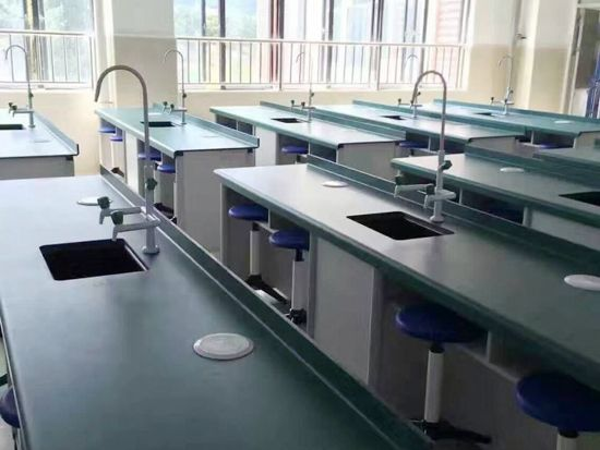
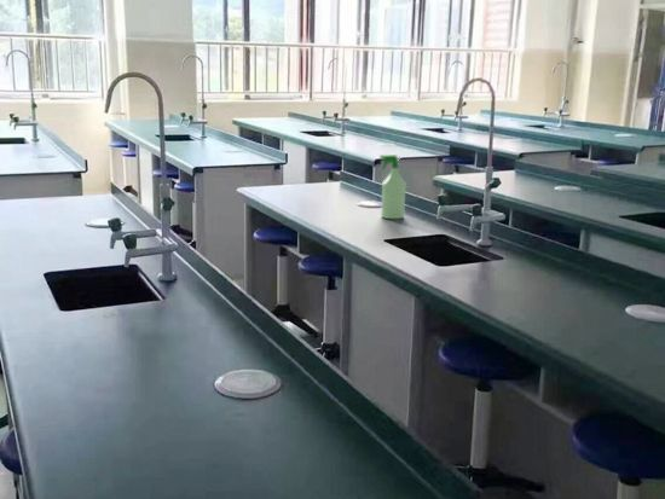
+ spray bottle (393, 185)
